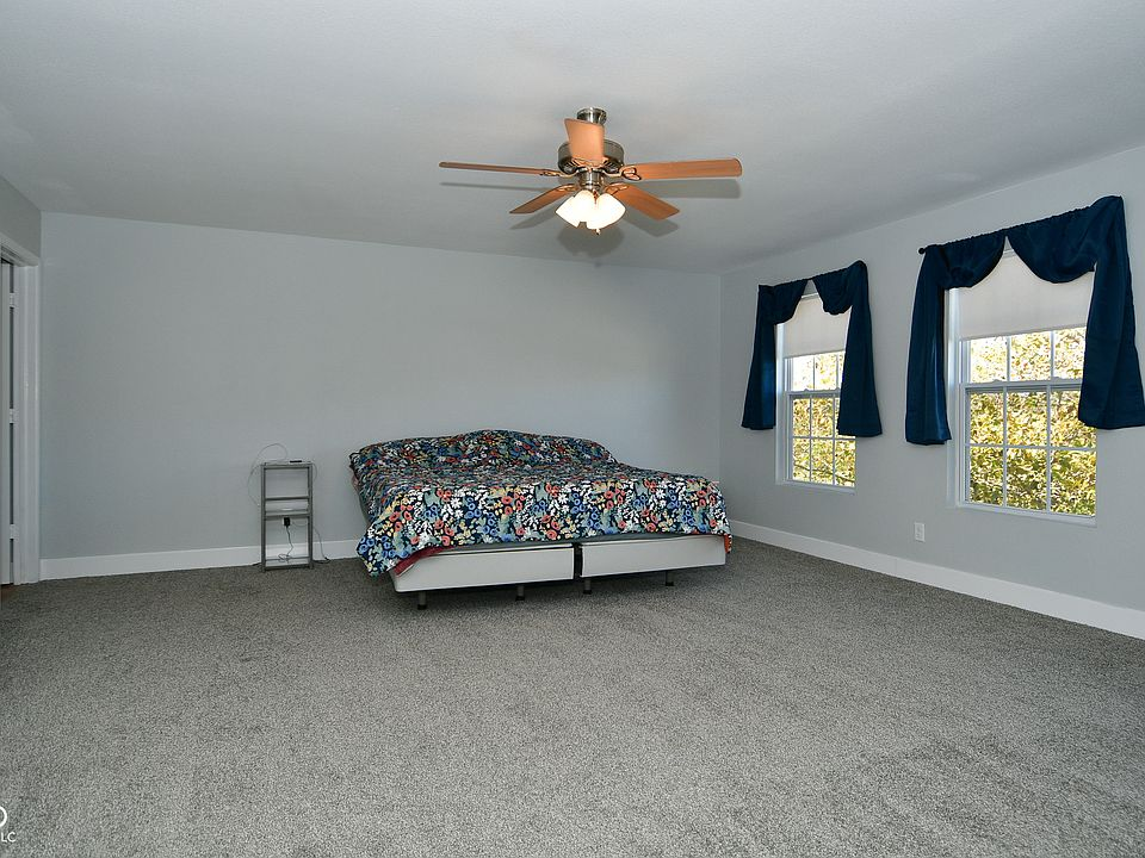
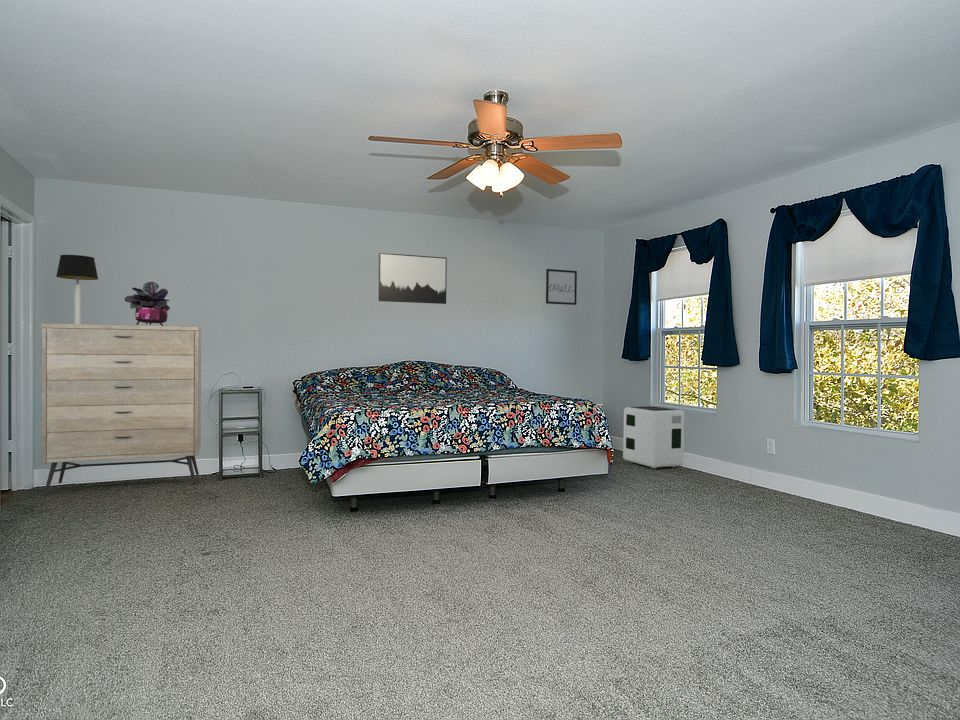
+ table lamp (77, 290)
+ potted plant (150, 303)
+ wall art (413, 279)
+ air purifier (653, 436)
+ dresser (127, 405)
+ wall art (561, 287)
